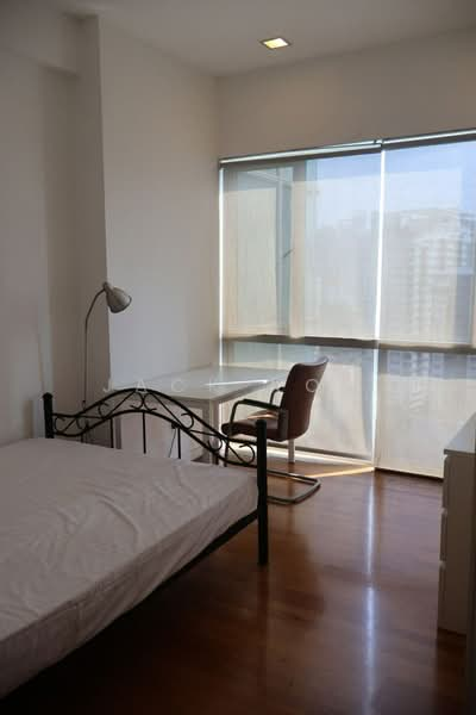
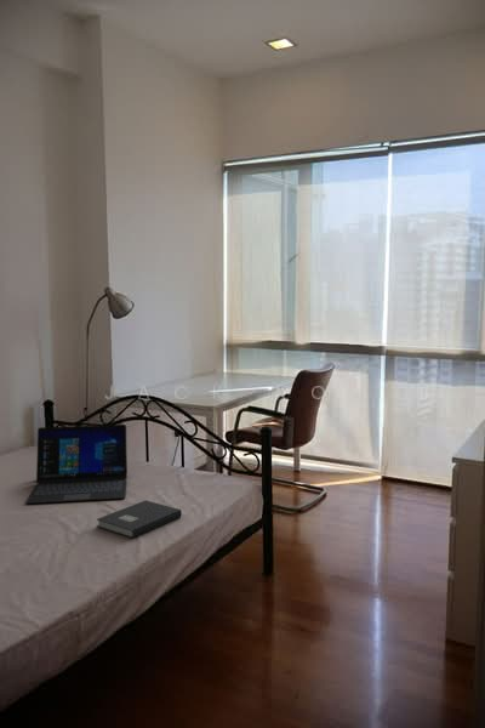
+ book (139, 517)
+ laptop (79, 461)
